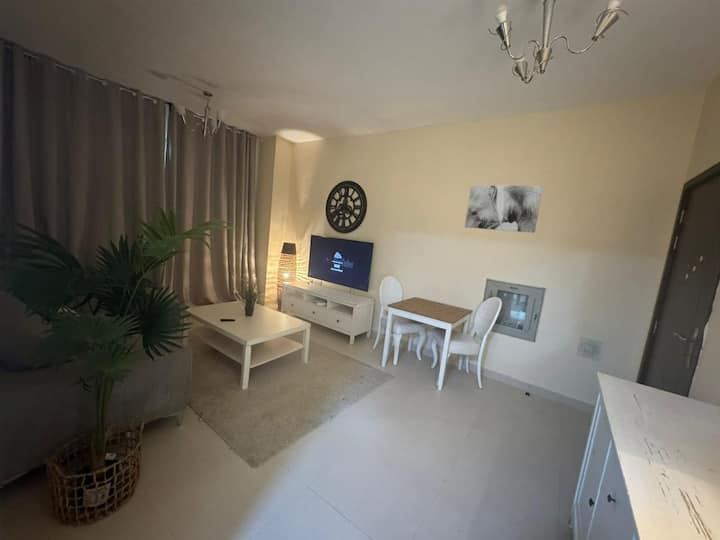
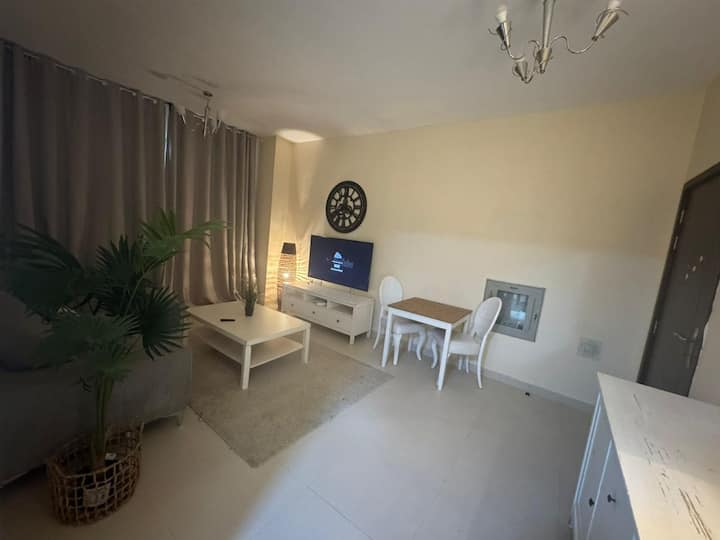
- wall art (501, 208)
